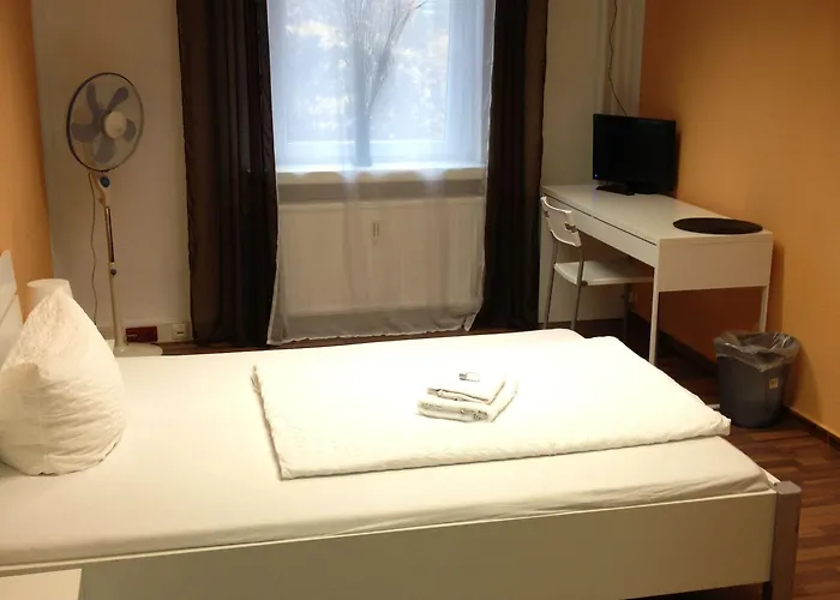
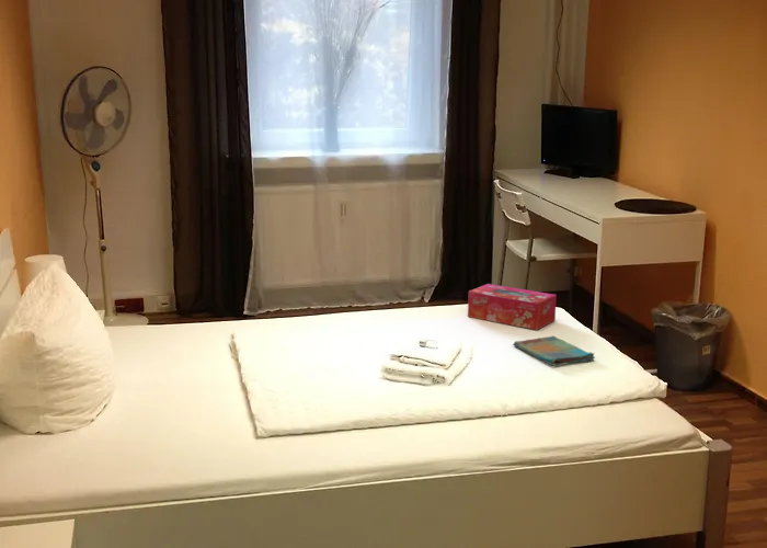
+ tissue box (511, 306)
+ dish towel (552, 350)
